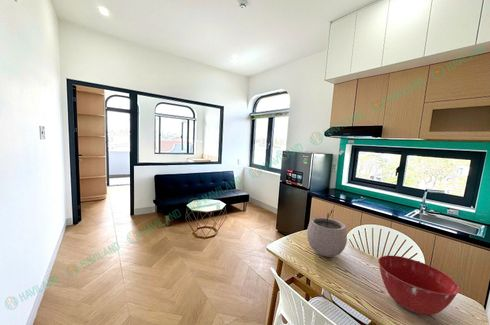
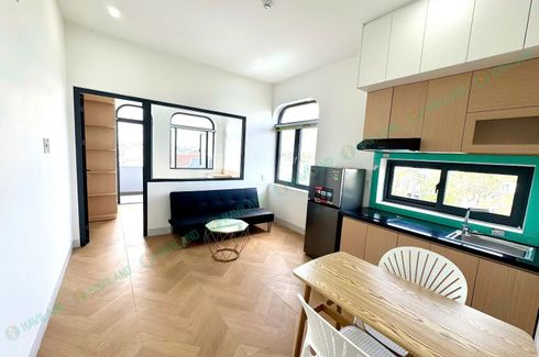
- plant pot (326, 231)
- mixing bowl (412, 287)
